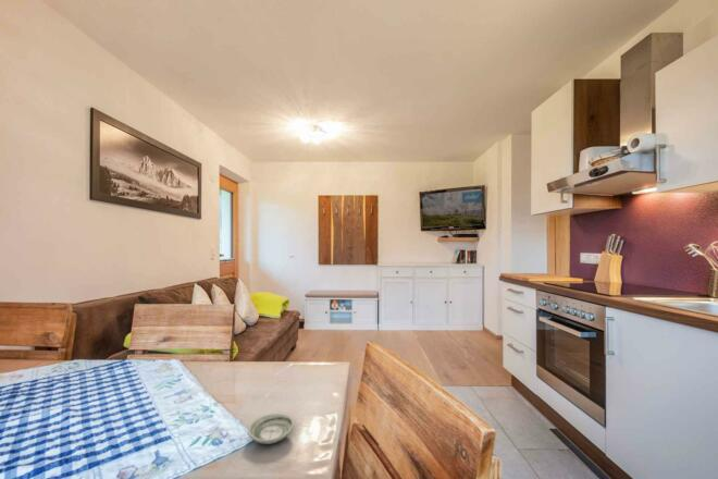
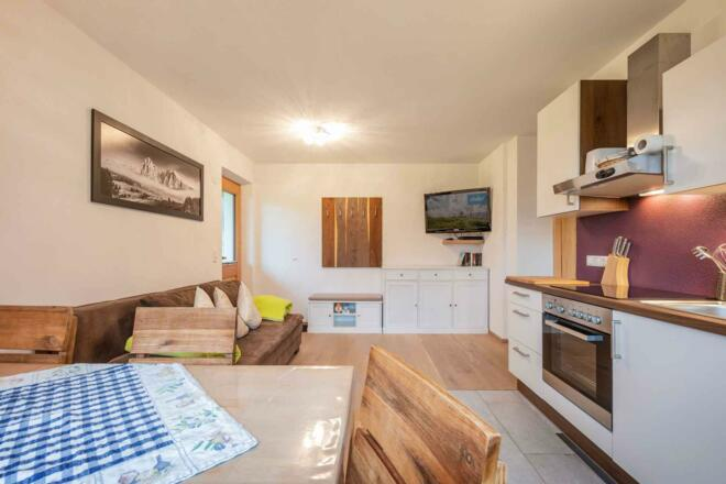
- saucer (271, 430)
